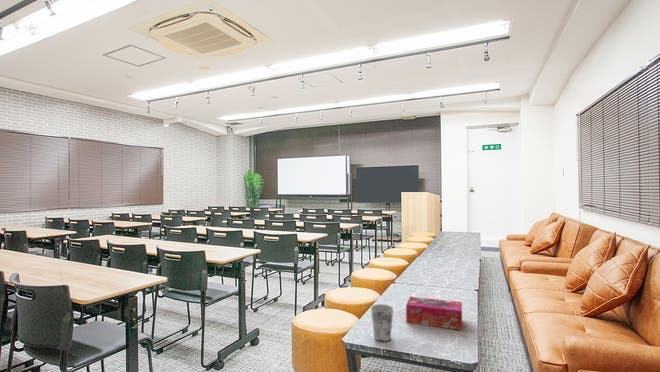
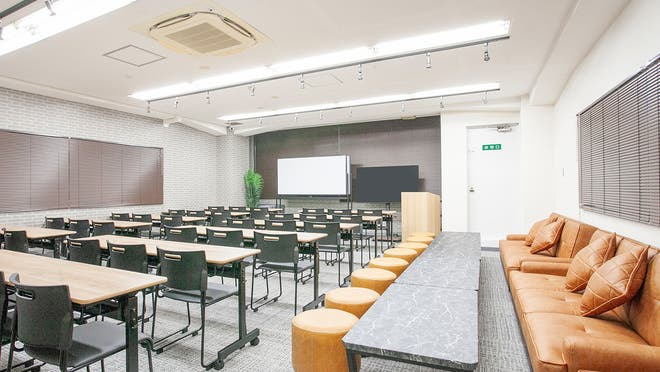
- cup (382, 323)
- tissue box (434, 312)
